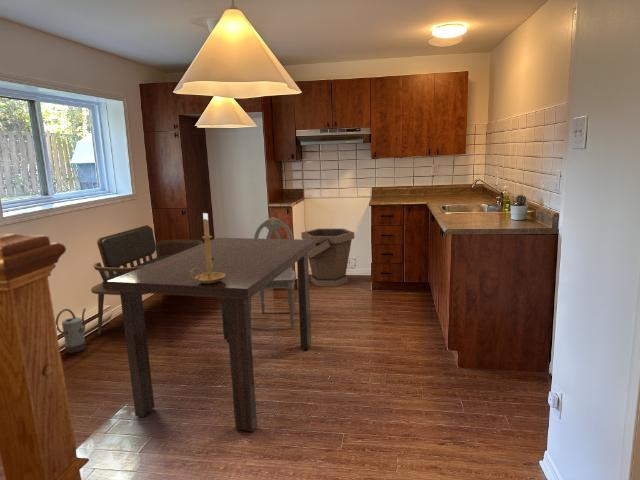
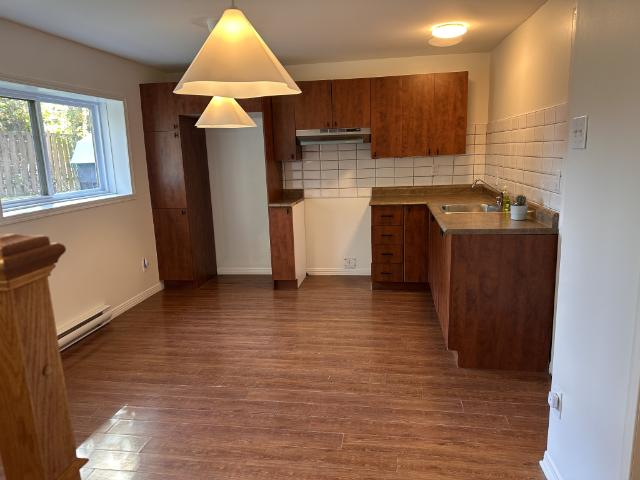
- bucket (328, 257)
- dining table (233, 317)
- bench (151, 263)
- watering can (73, 327)
- dining chair (275, 278)
- candle holder (207, 247)
